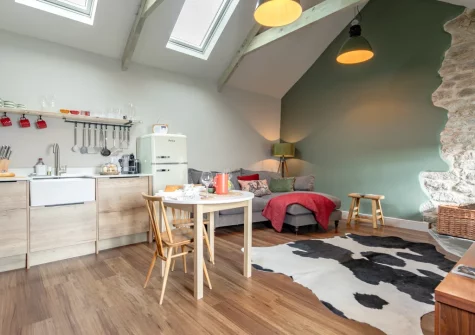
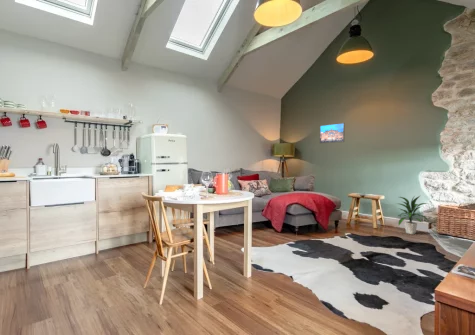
+ indoor plant (409, 213)
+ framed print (331, 133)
